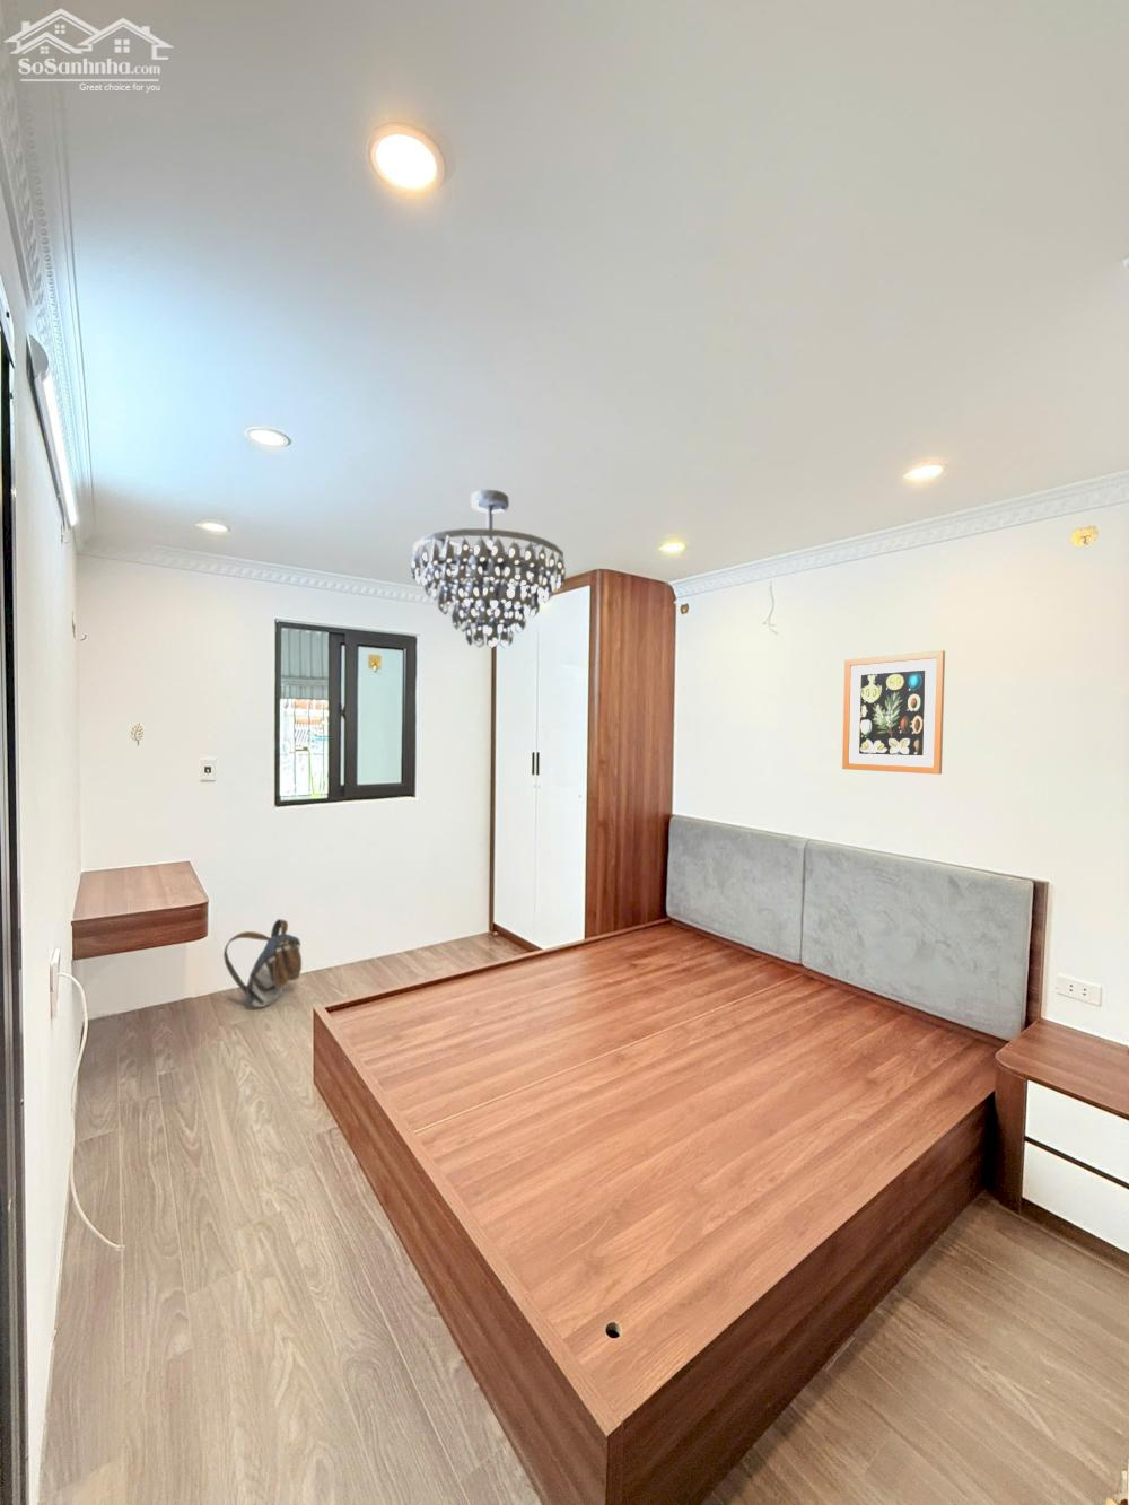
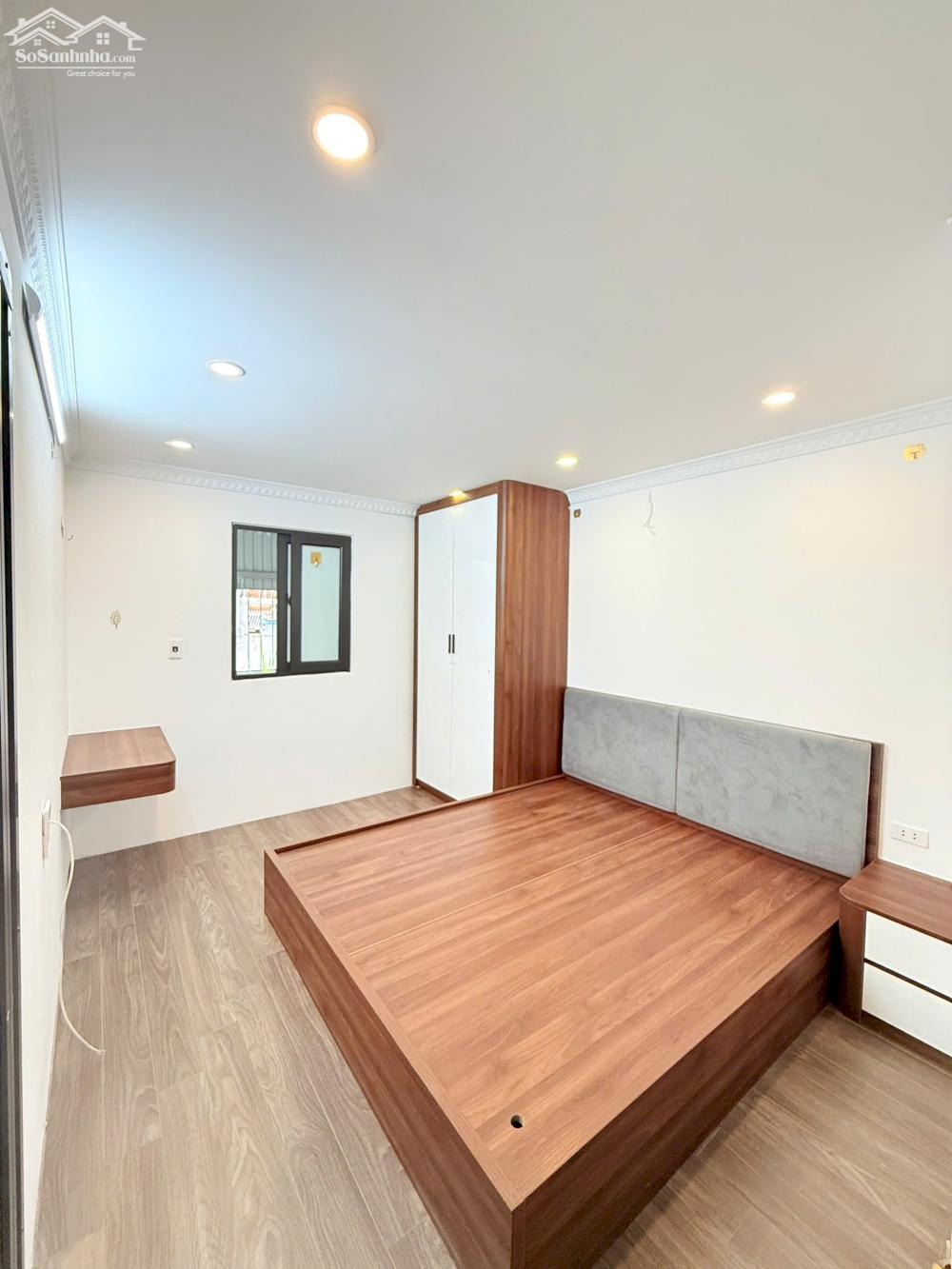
- wall art (889, 714)
- backpack (269, 964)
- chandelier (489, 572)
